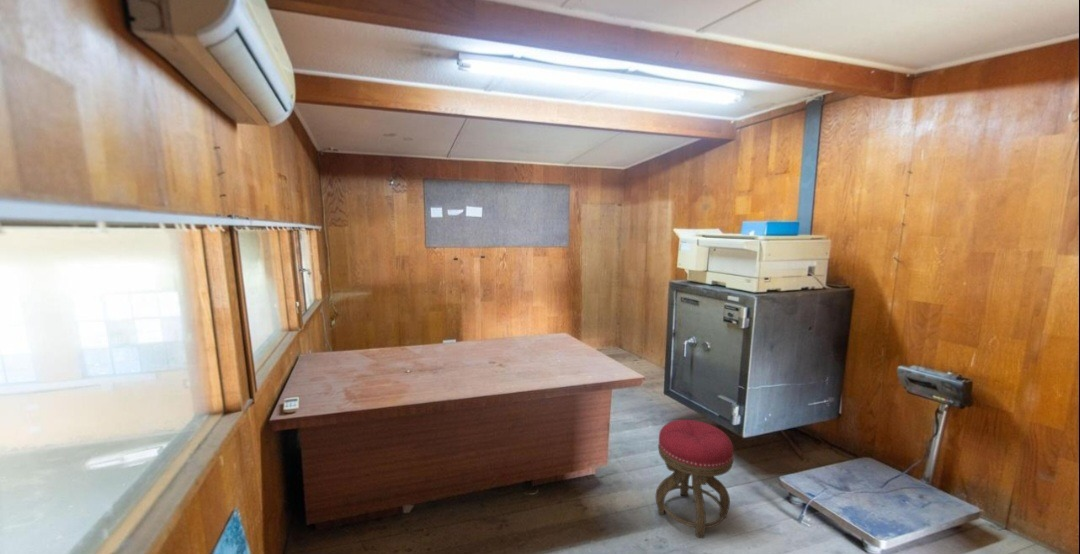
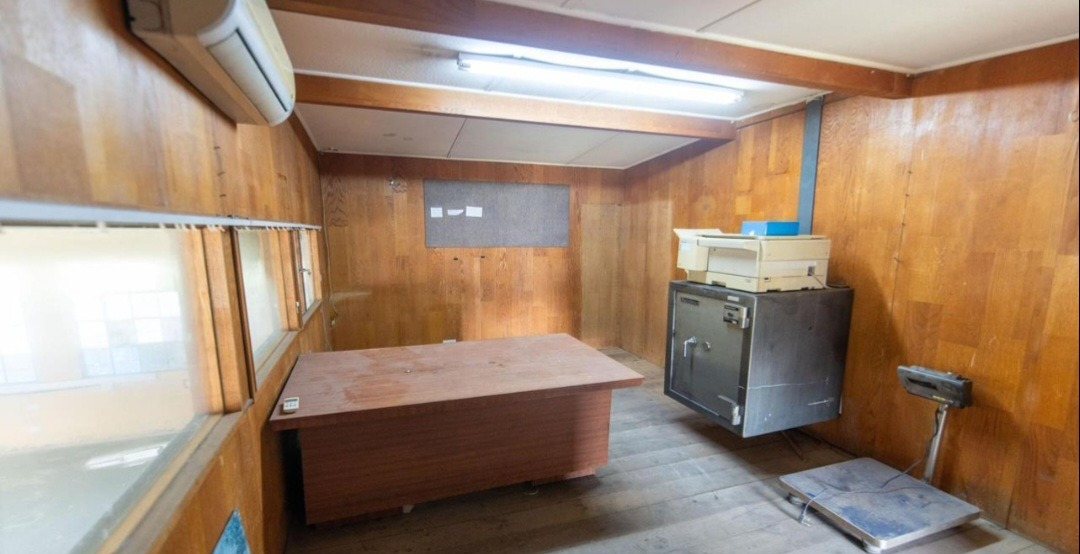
- stool (693, 473)
